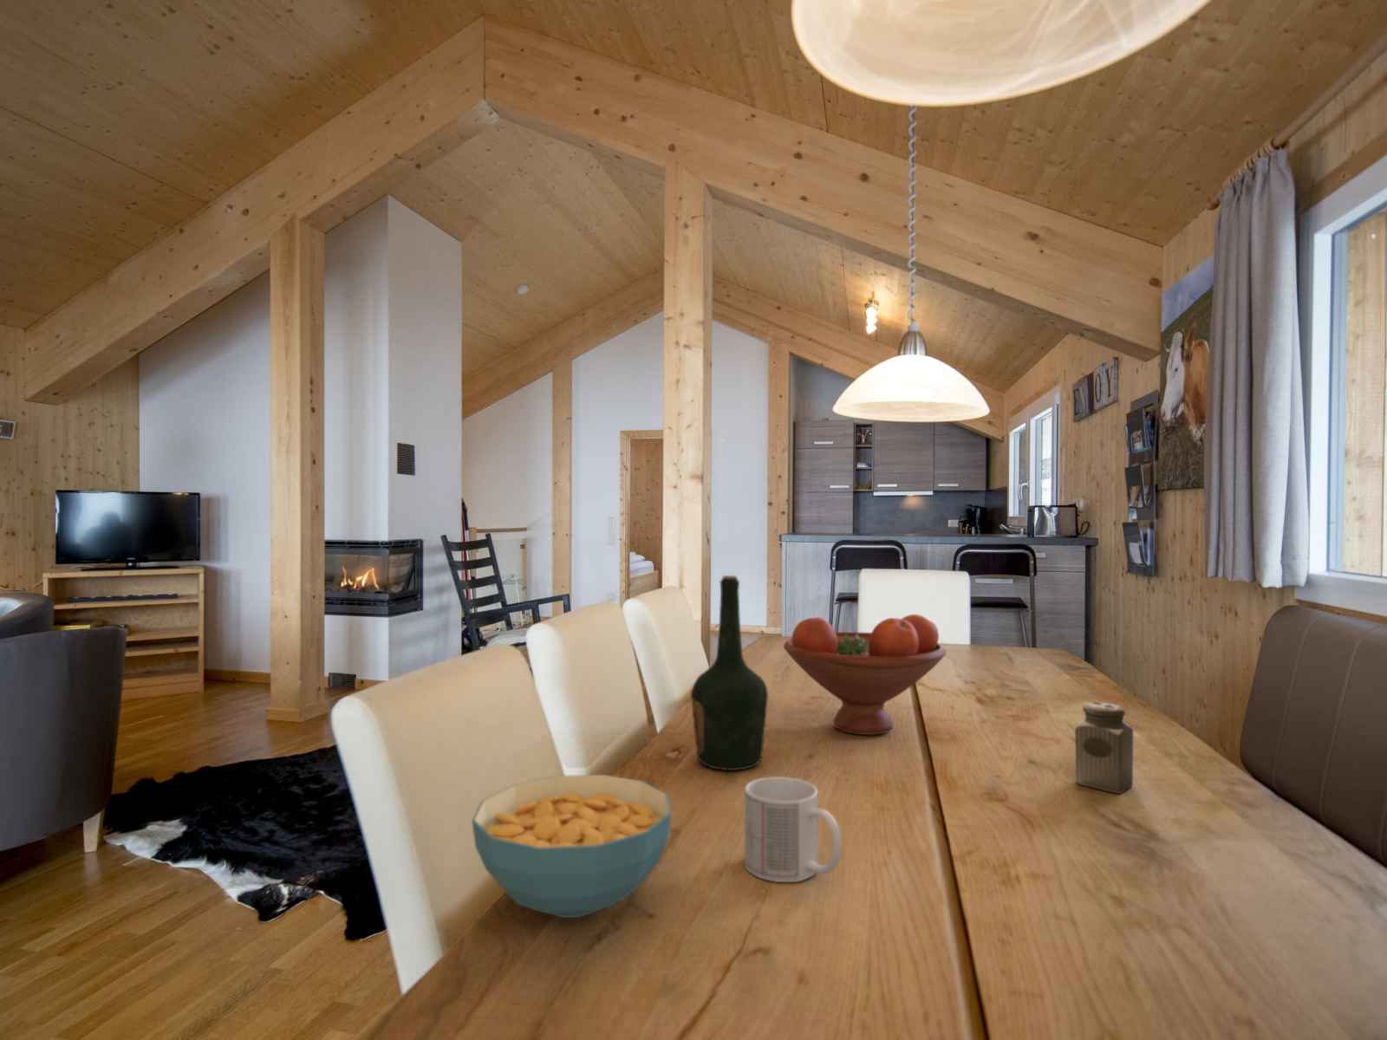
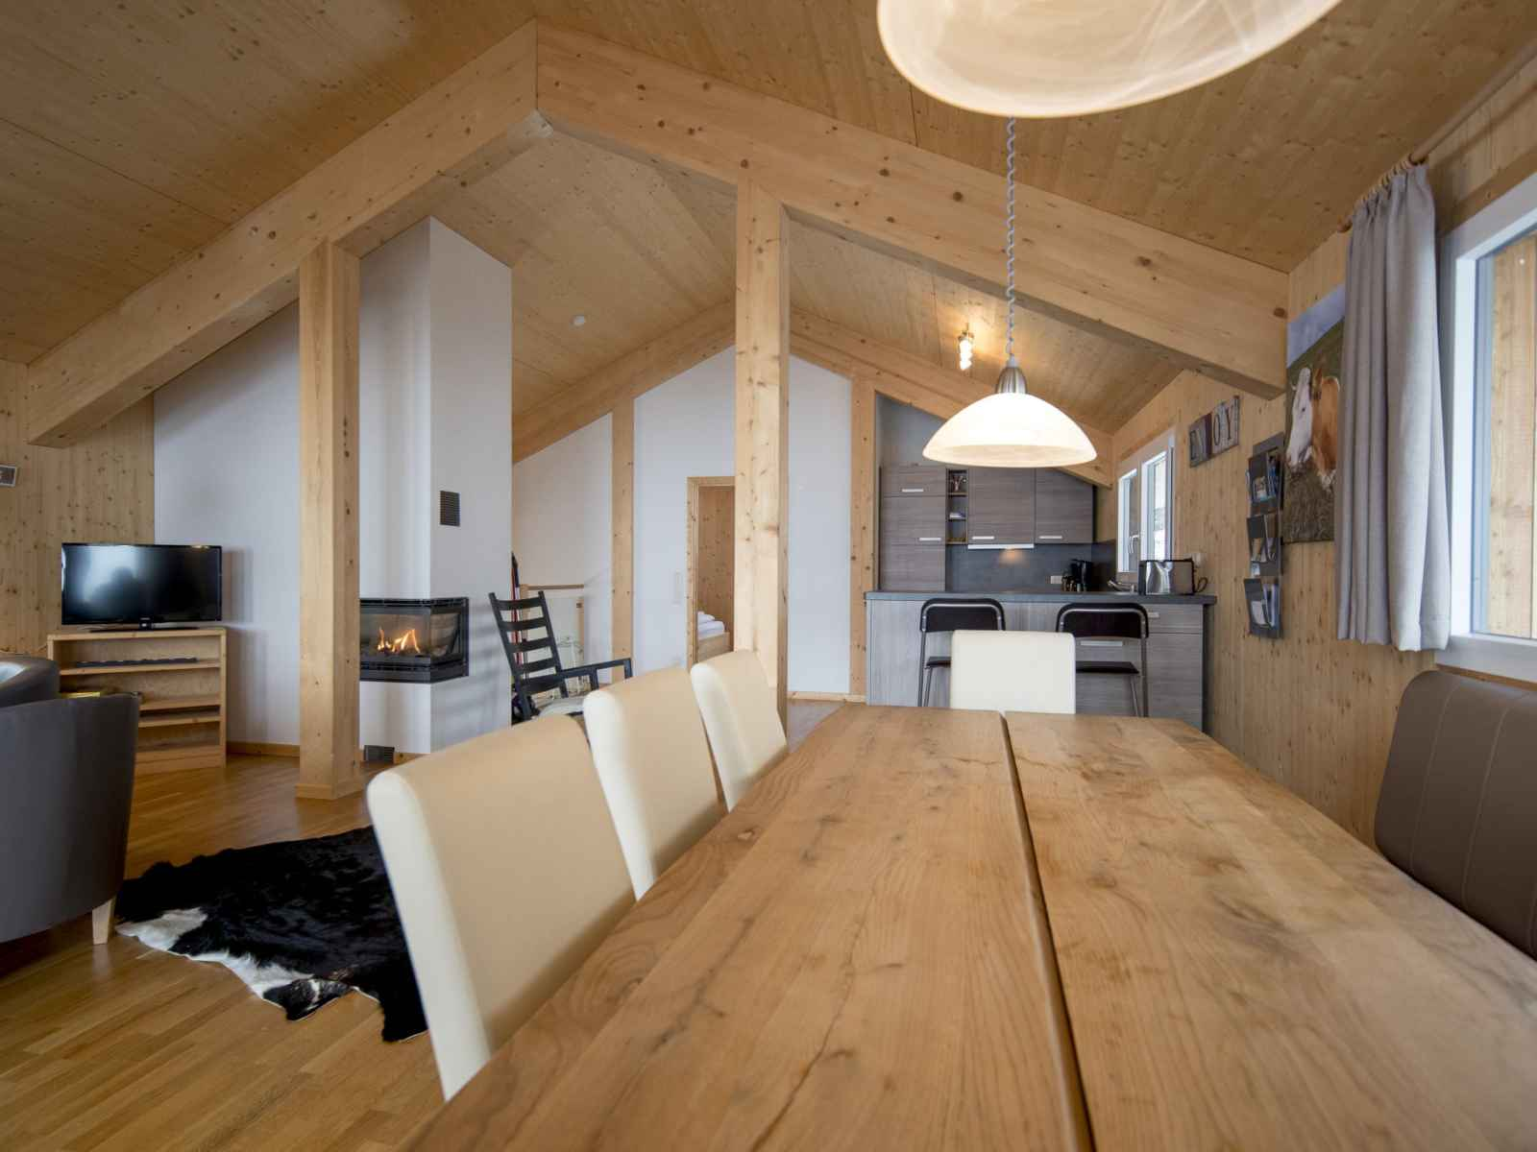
- fruit bowl (863, 669)
- mug (794, 831)
- salt shaker (1103, 744)
- cereal bowl (573, 854)
- bottle (730, 669)
